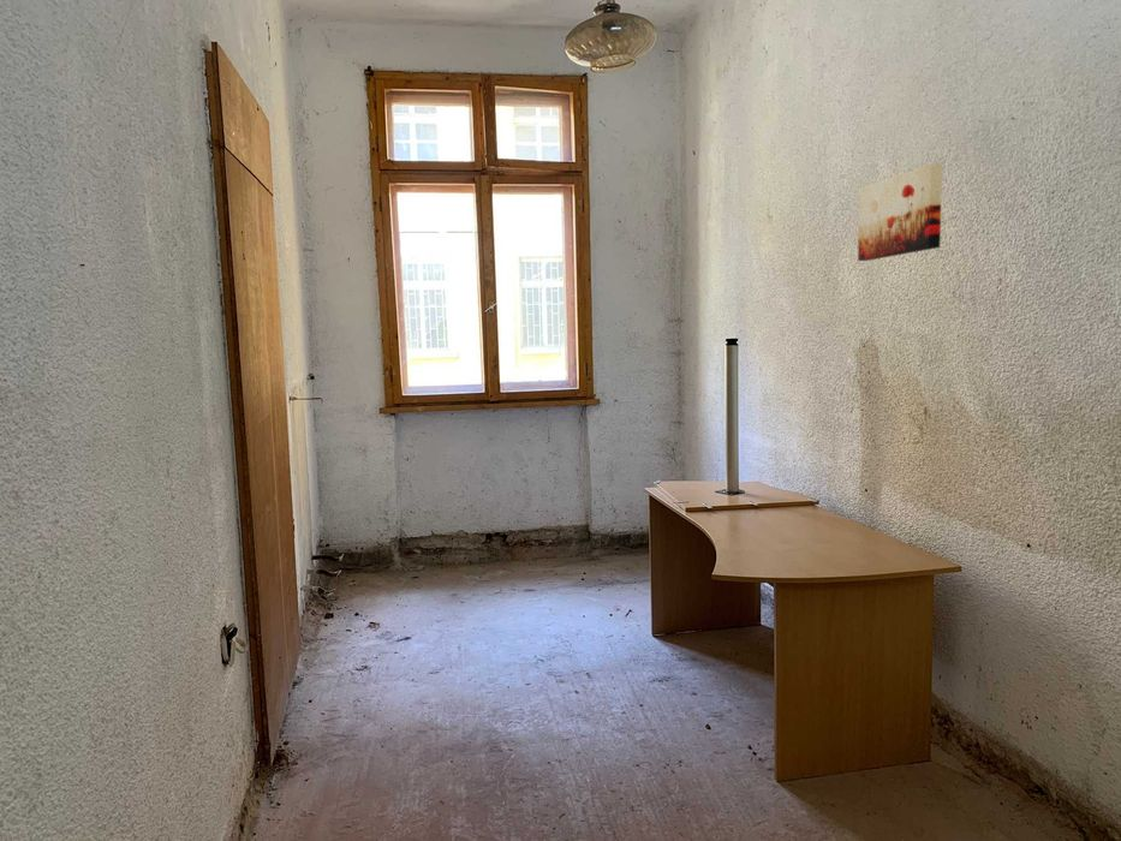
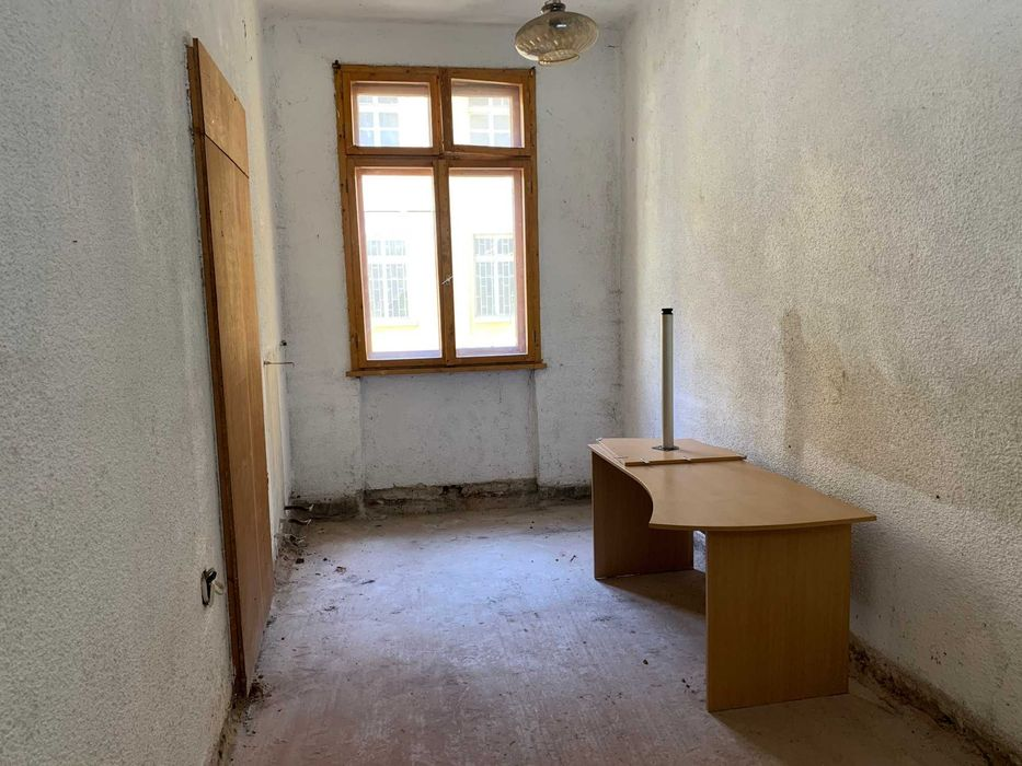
- wall art (896, 215)
